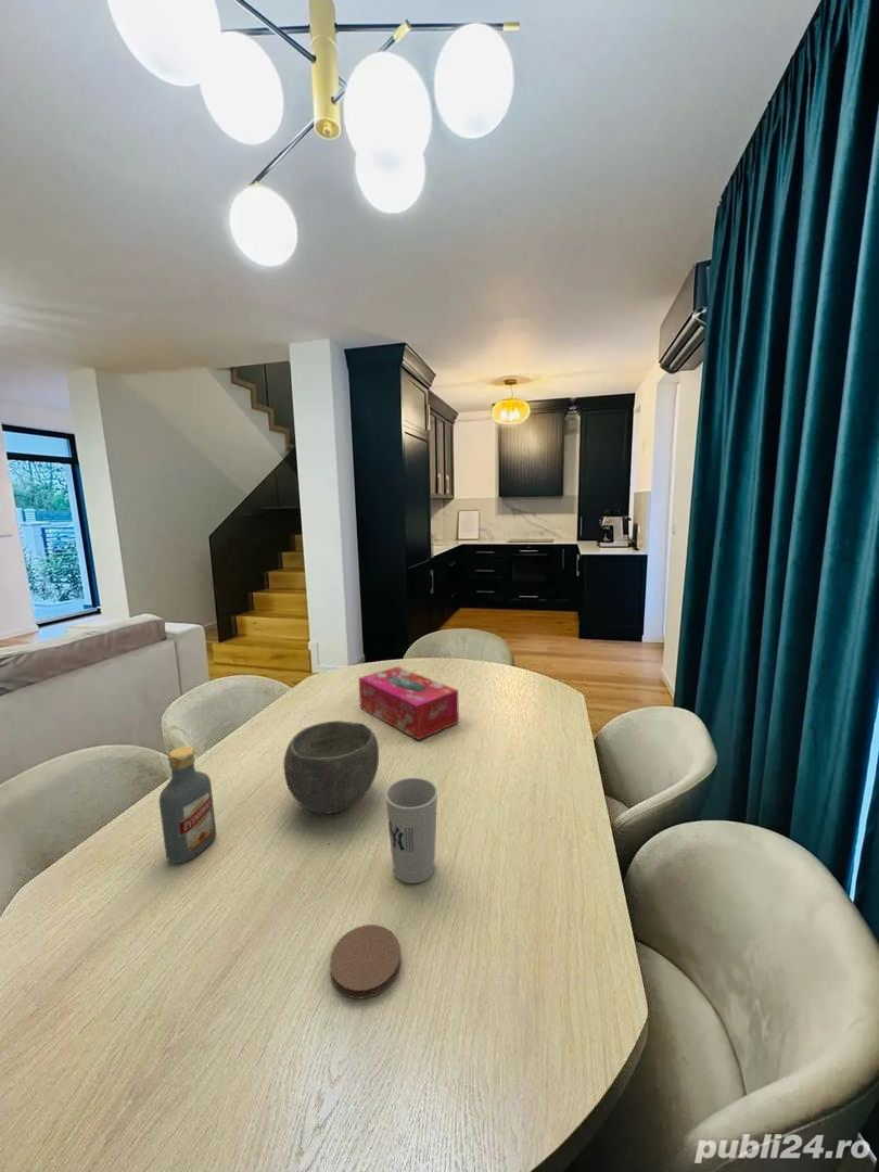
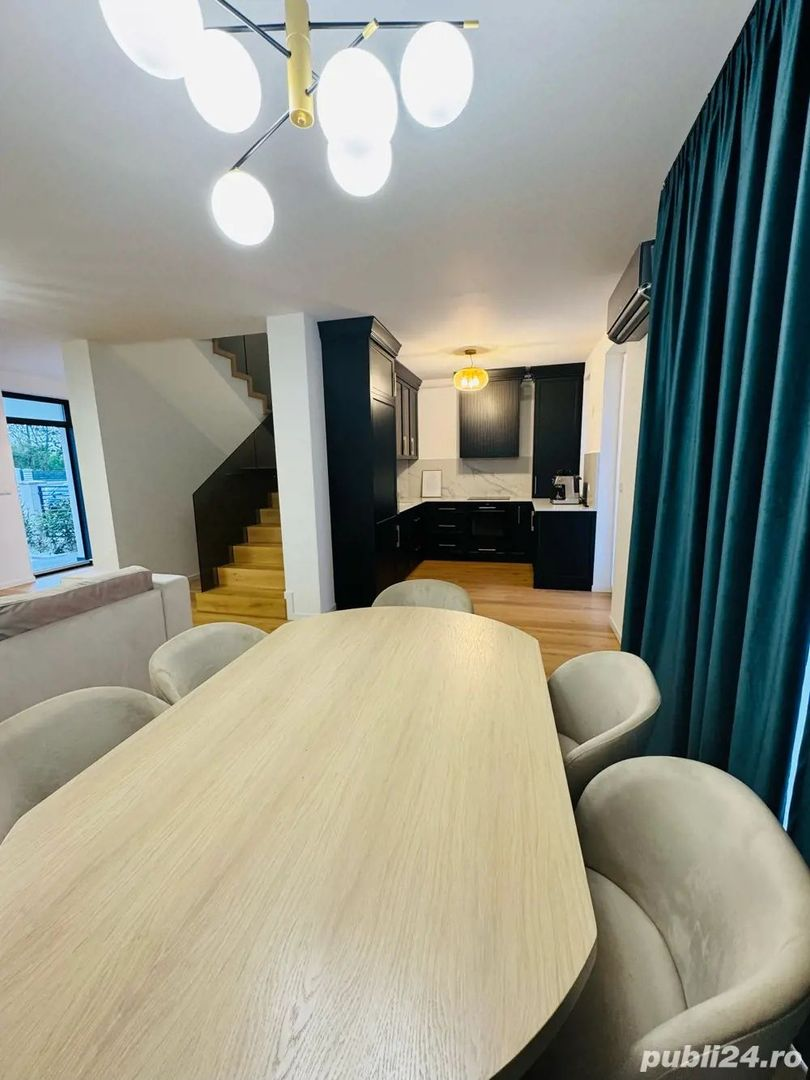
- coaster (366, 958)
- bowl (332, 769)
- tissue box (407, 699)
- vodka (187, 800)
- cup (412, 830)
